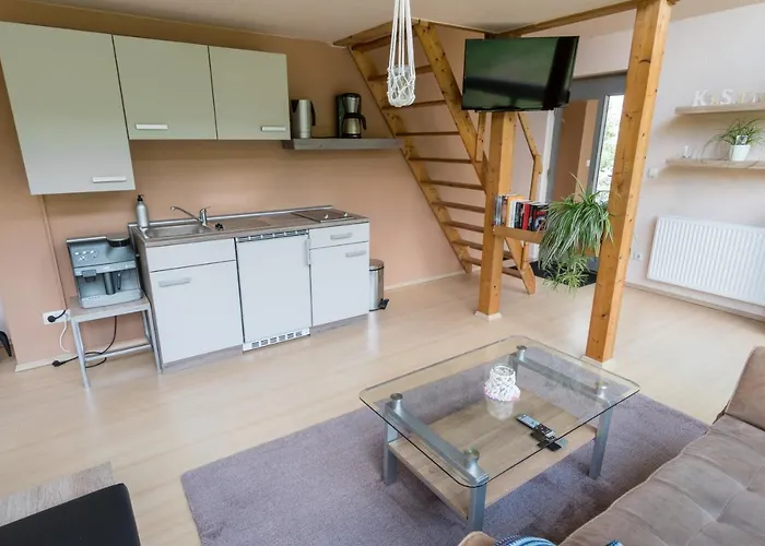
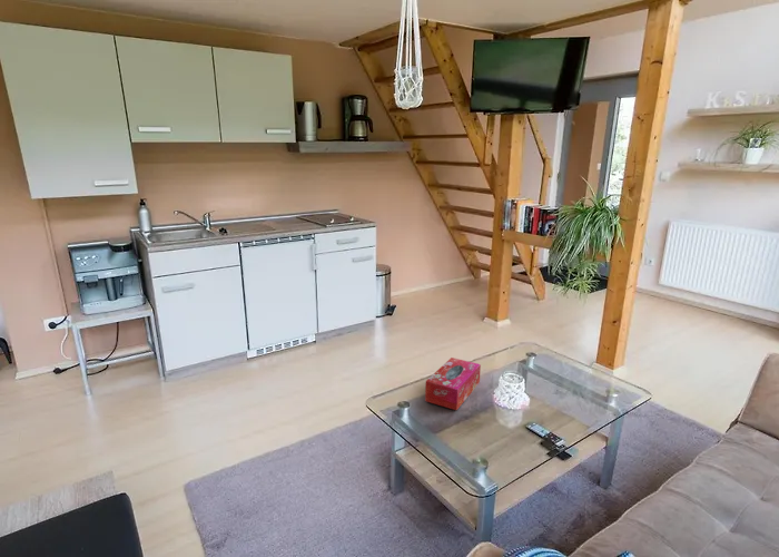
+ tissue box (453, 382)
